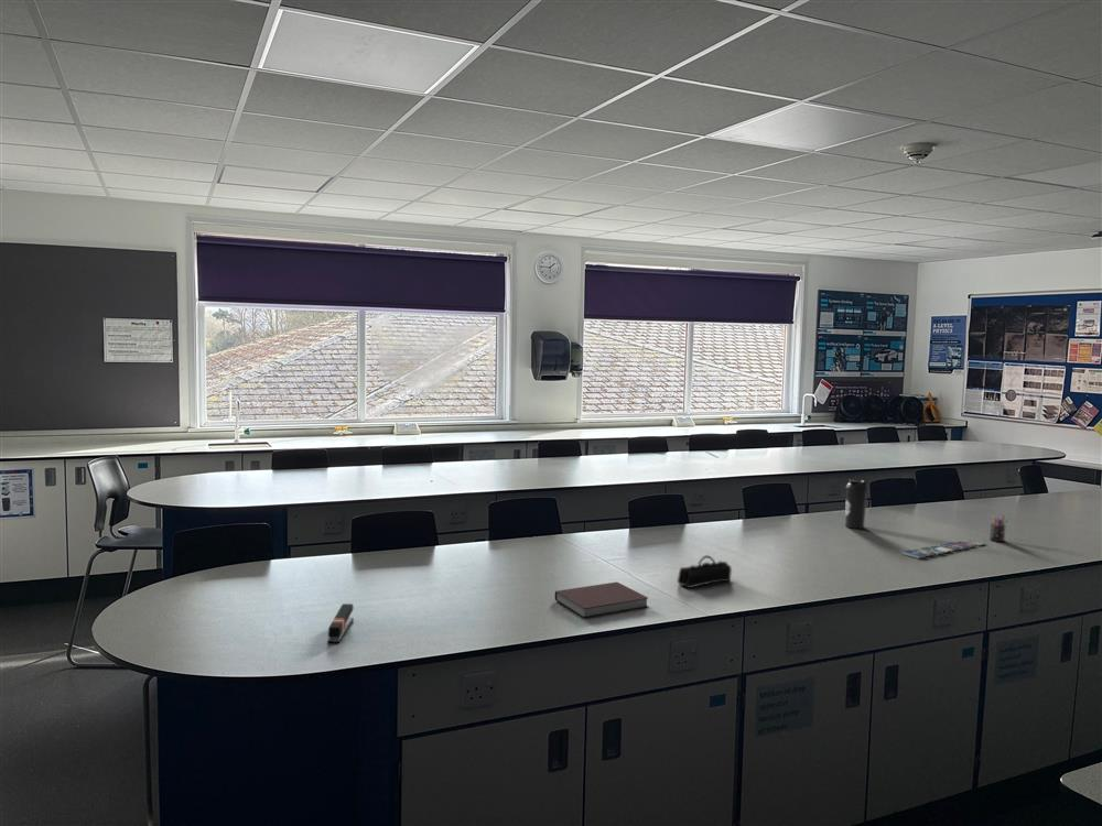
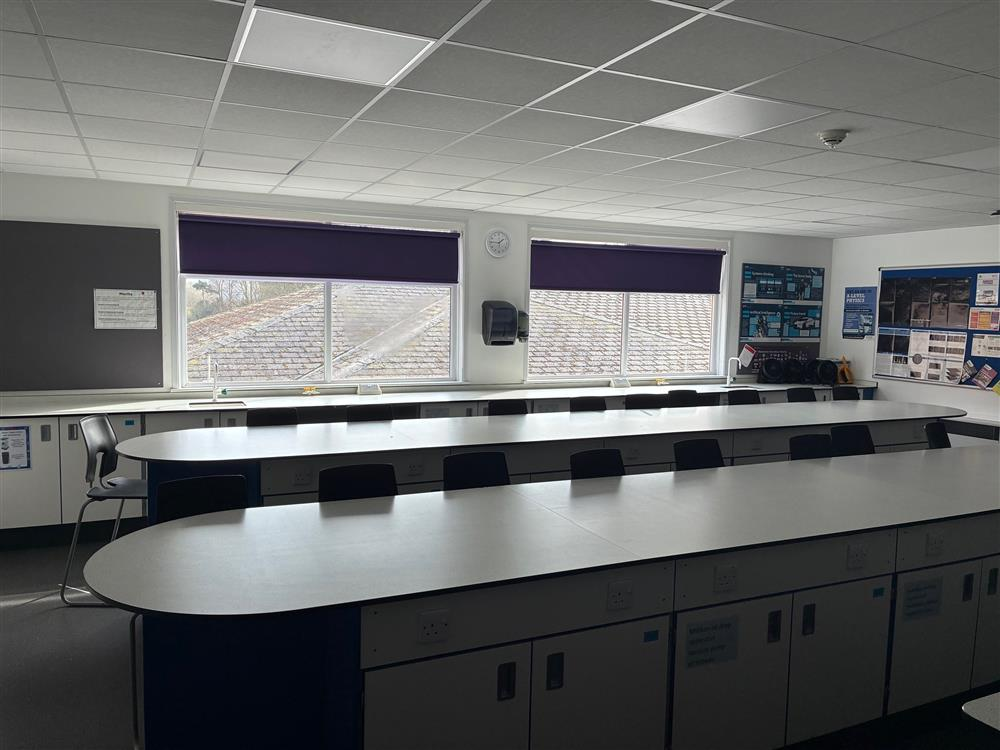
- pen holder (1000, 526)
- pencil case (705, 569)
- stapler (341, 622)
- notebook (601, 598)
- book (944, 547)
- water bottle (855, 503)
